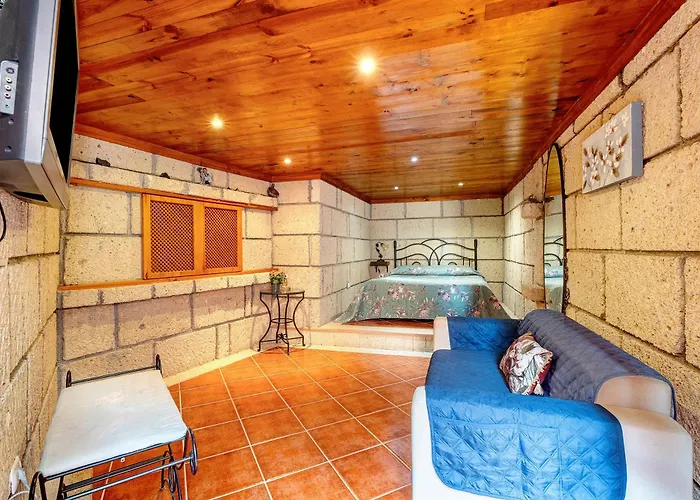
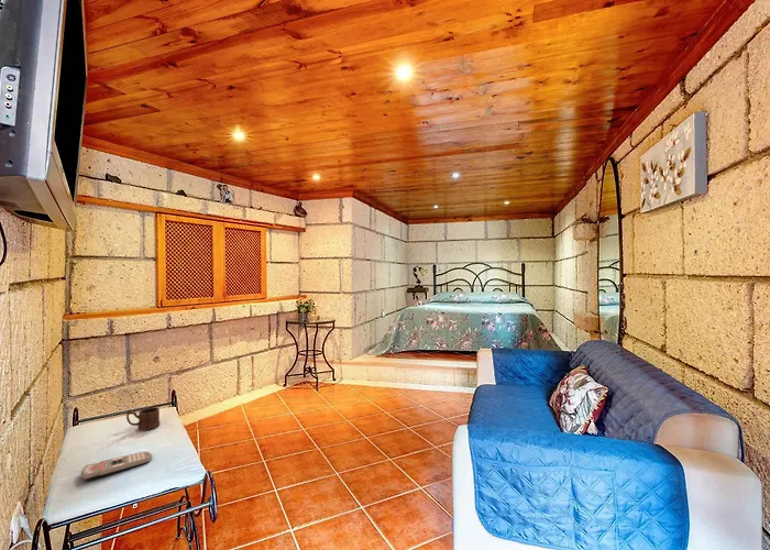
+ remote control (118, 464)
+ mug (143, 417)
